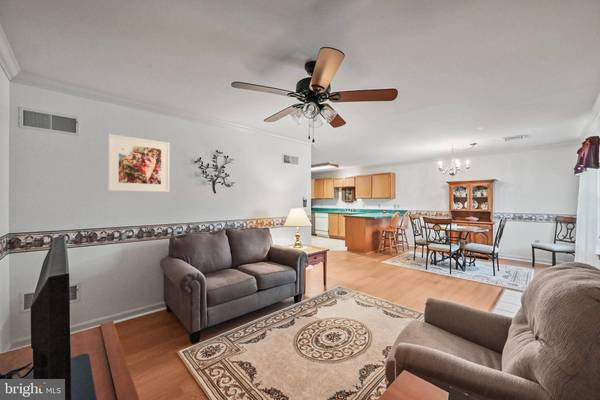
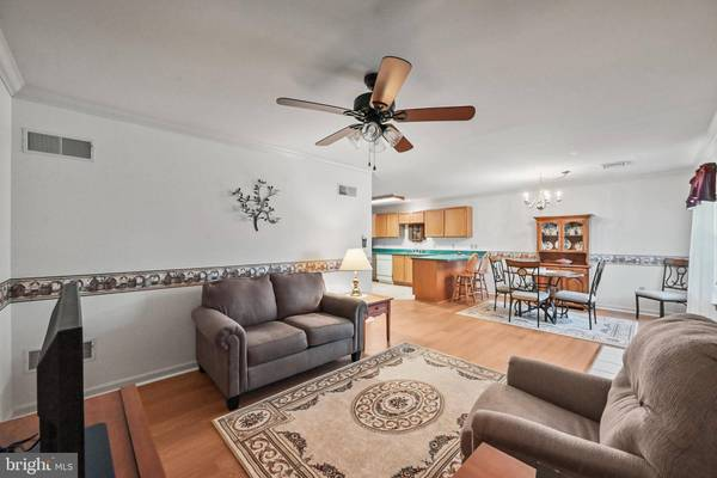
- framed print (140, 165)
